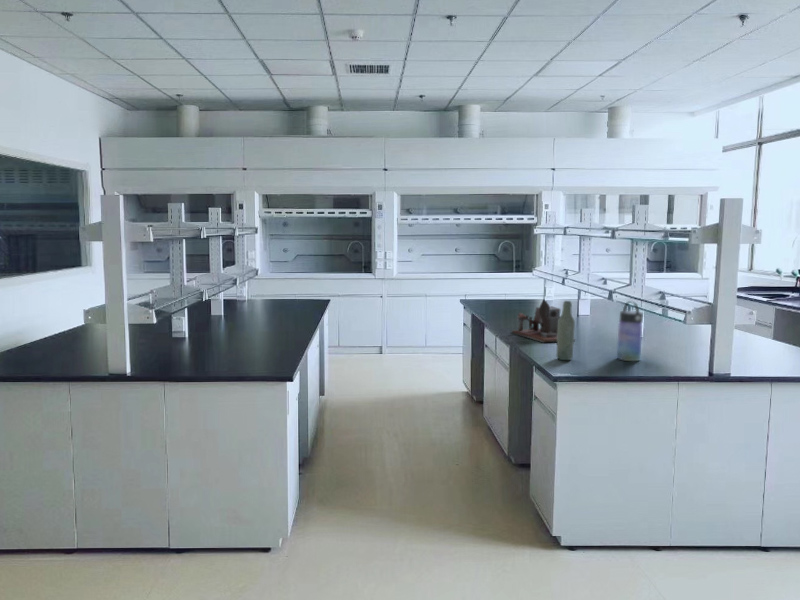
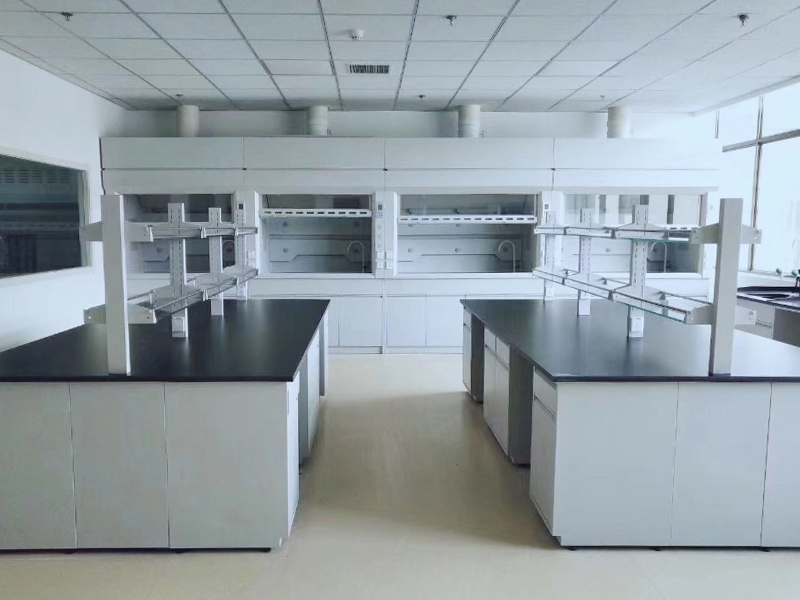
- bottle (565, 330)
- water bottle (630, 330)
- desk organizer (543, 317)
